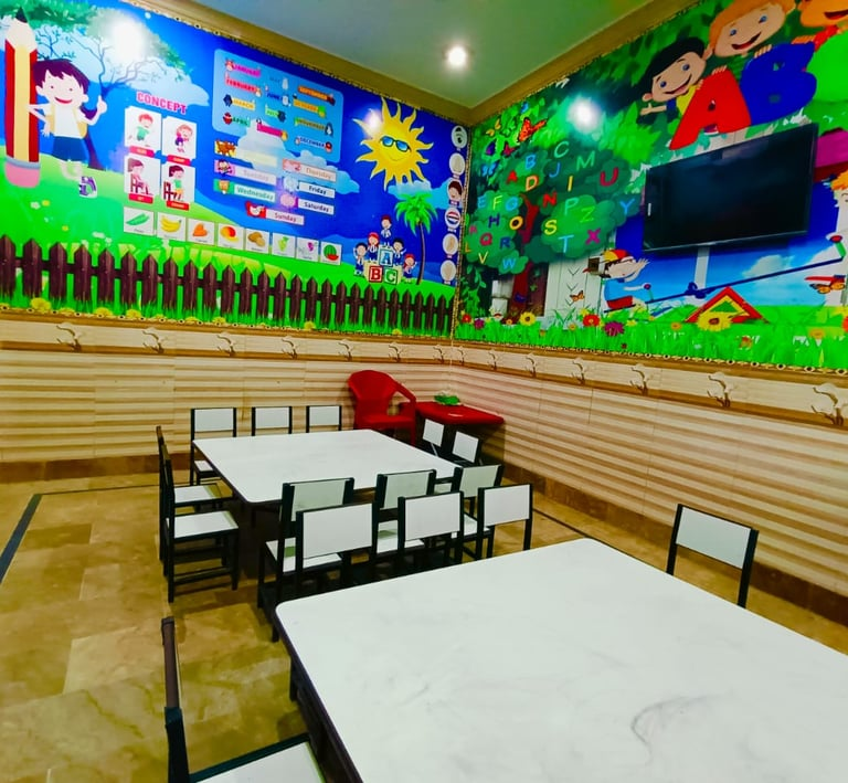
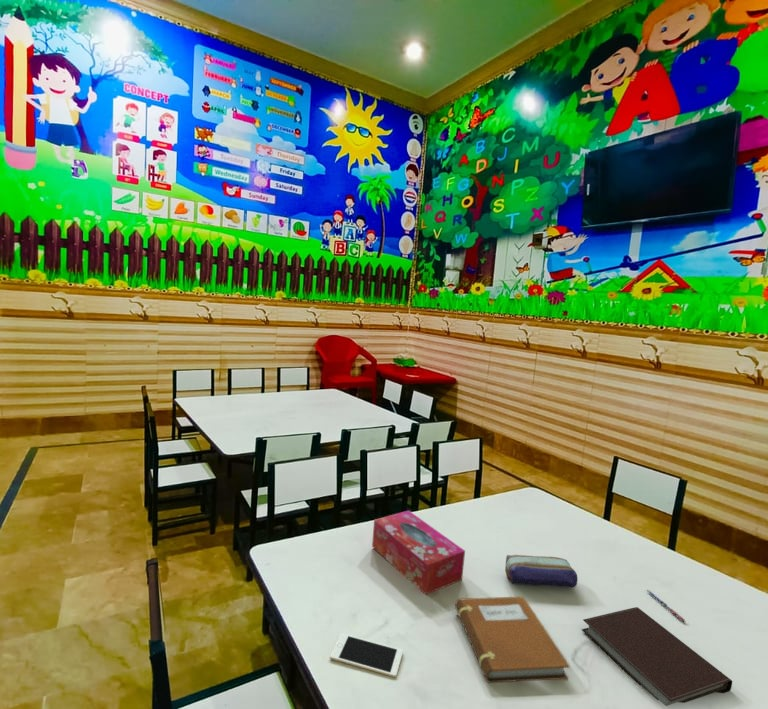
+ pen (664, 604)
+ cell phone (367, 654)
+ pencil case (540, 571)
+ notebook (651, 652)
+ tissue box (416, 548)
+ notebook (505, 633)
